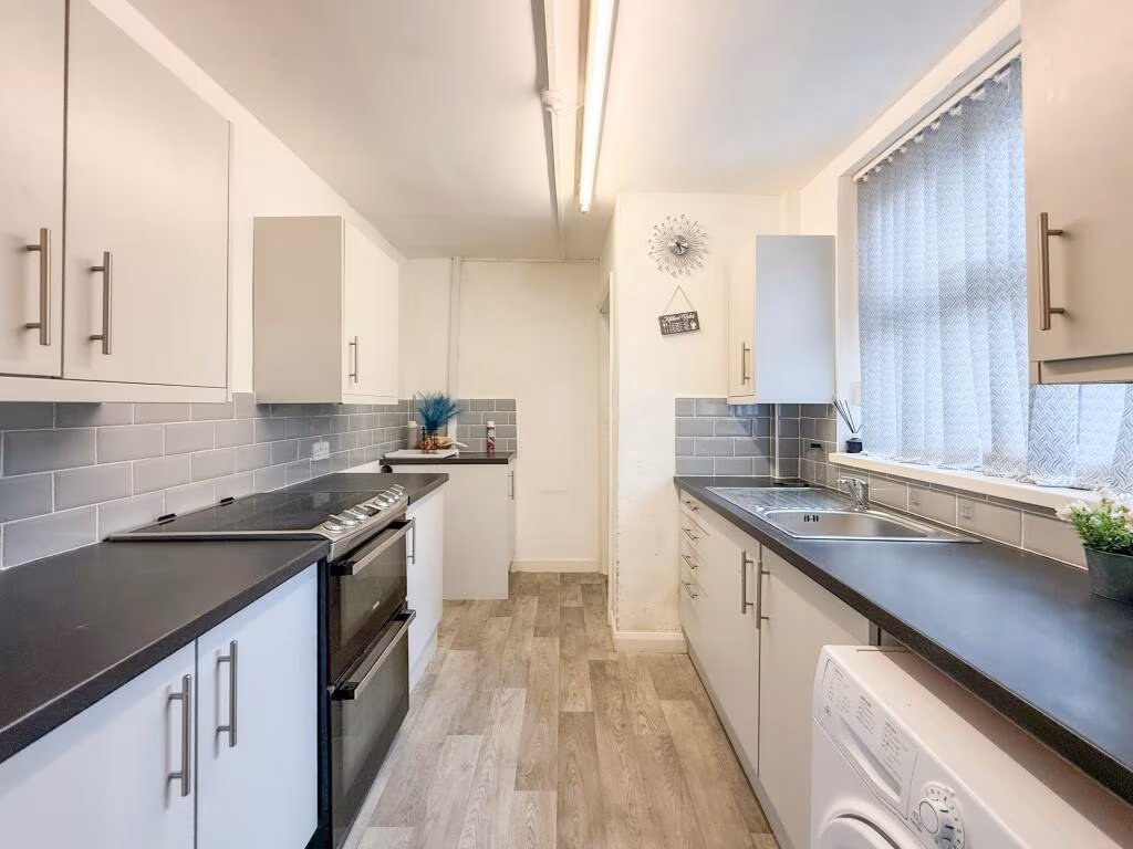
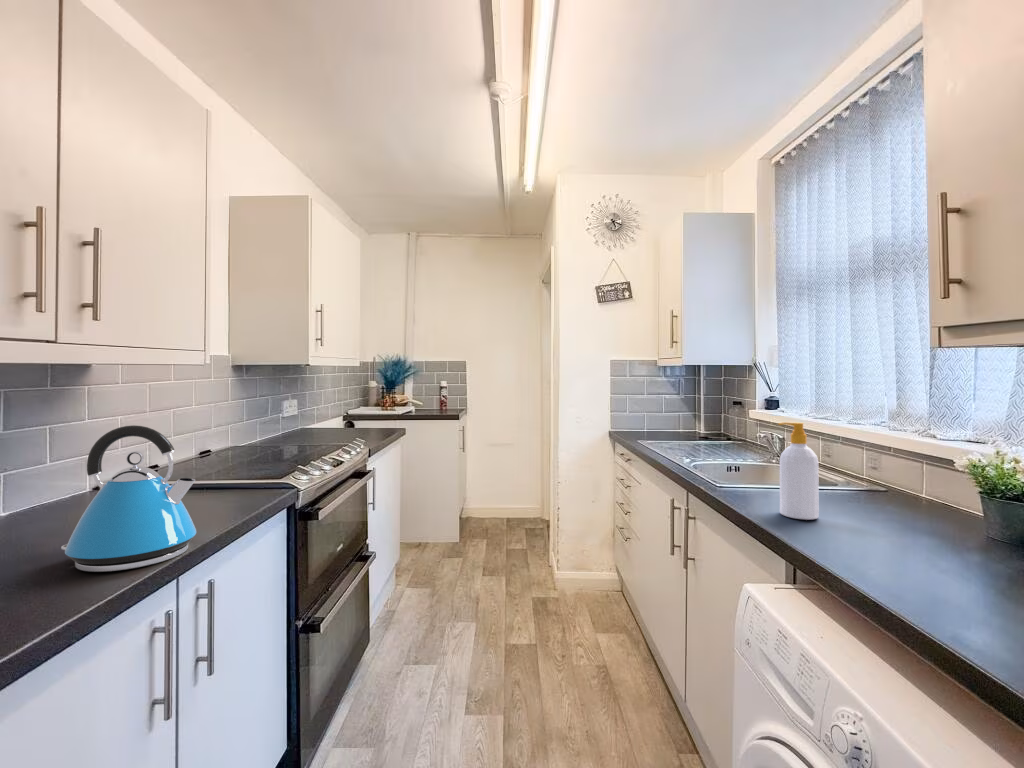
+ kettle (130, 490)
+ soap bottle (797, 468)
